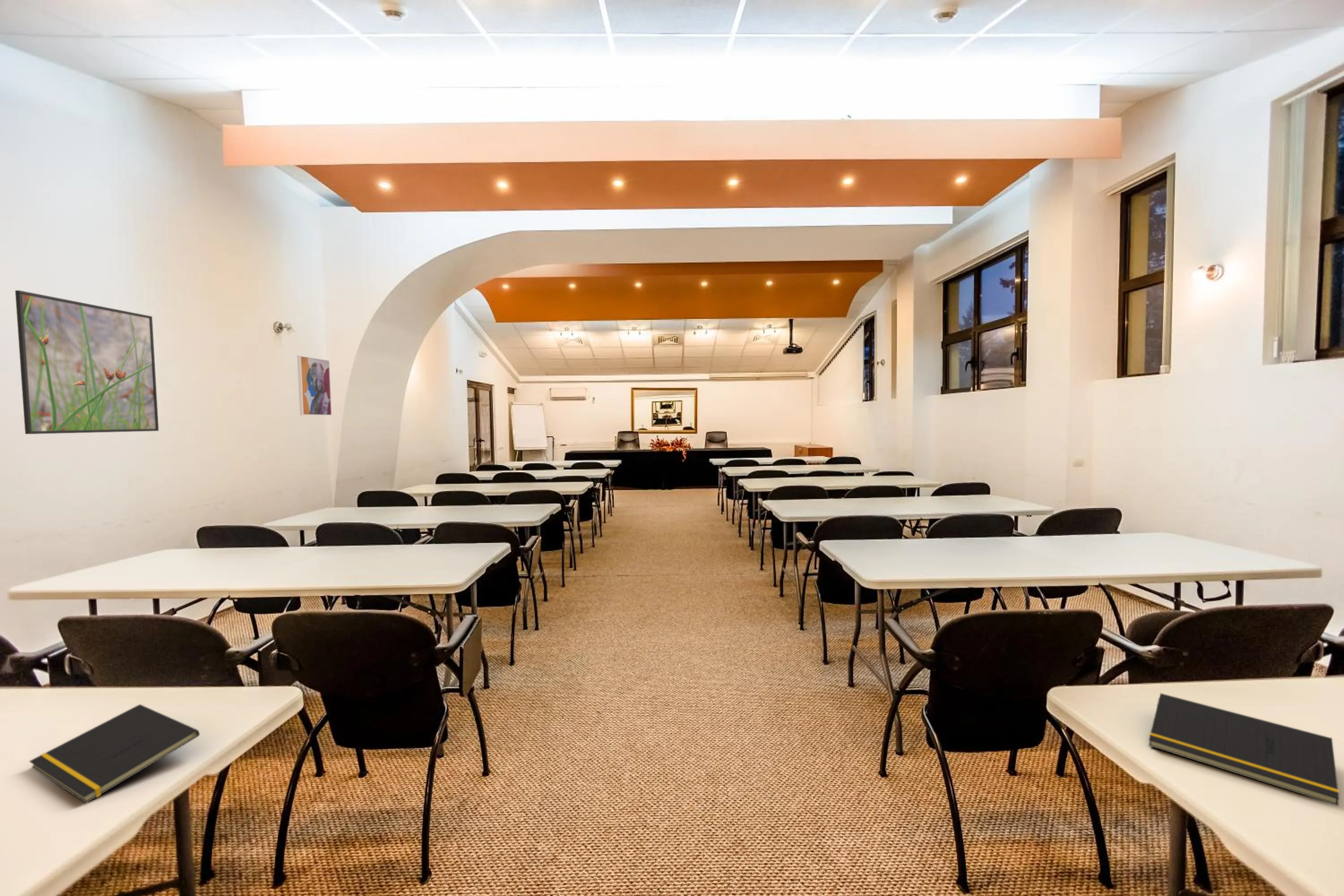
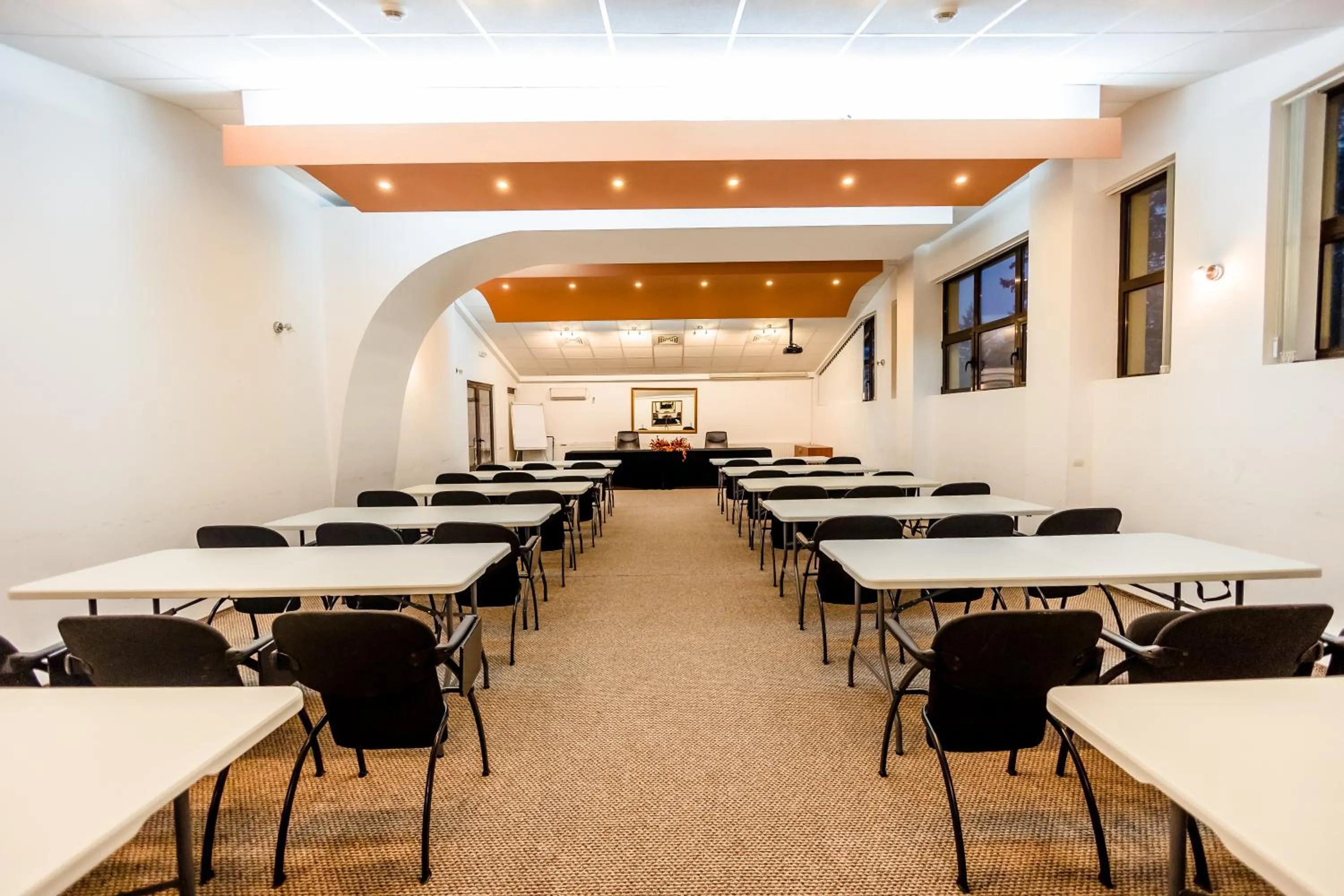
- notepad (1237, 742)
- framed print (95, 369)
- notepad (116, 748)
- wall art (315, 387)
